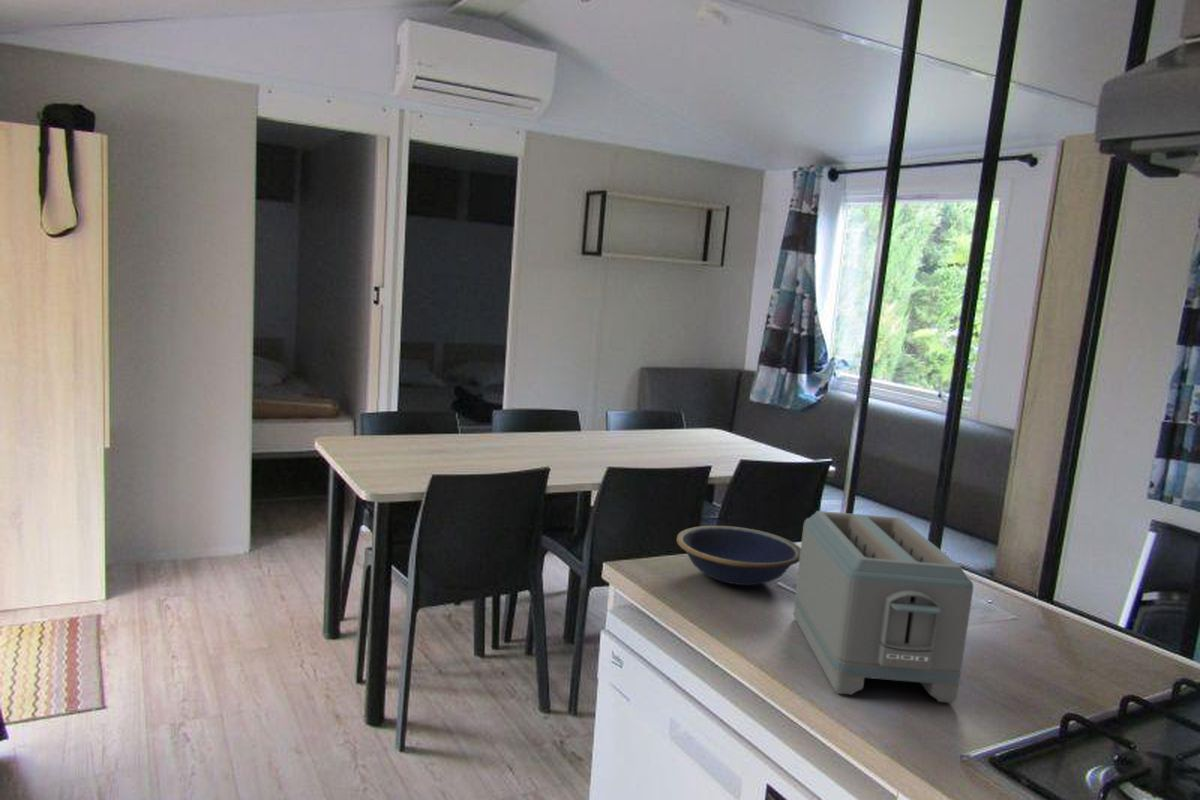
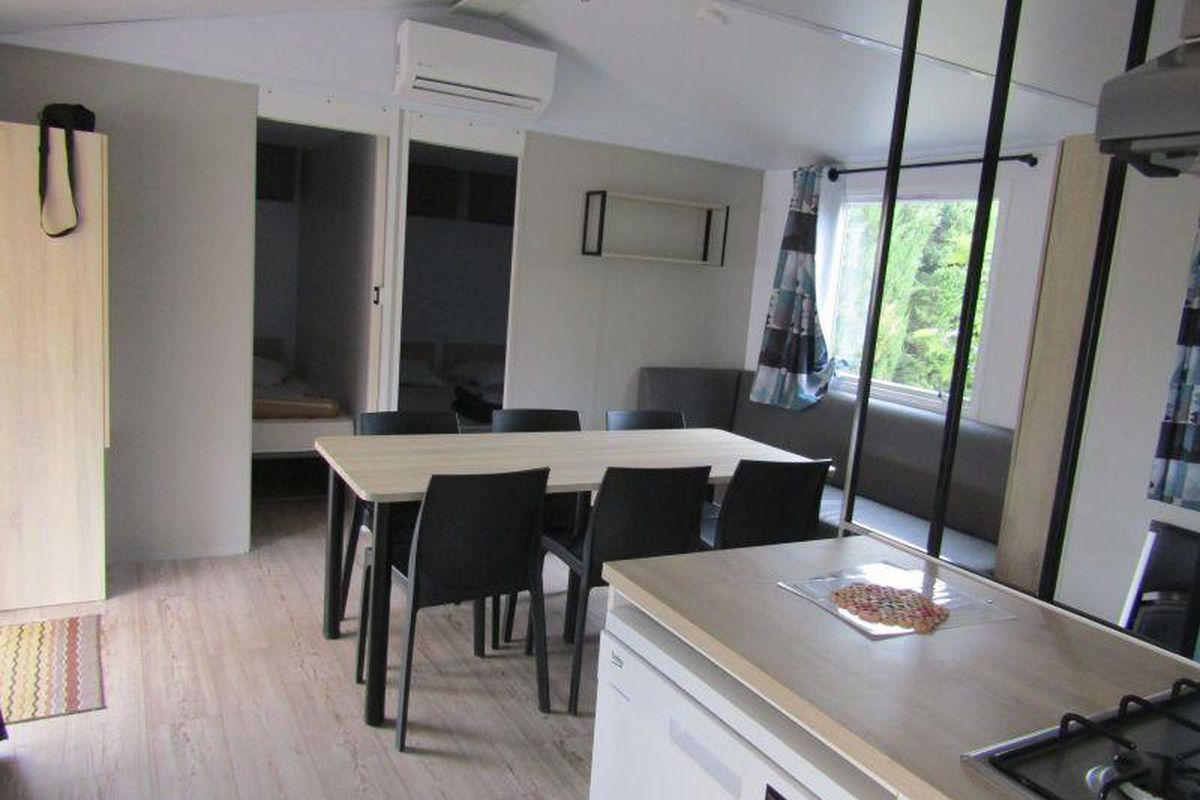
- bowl (737, 560)
- toaster (877, 601)
